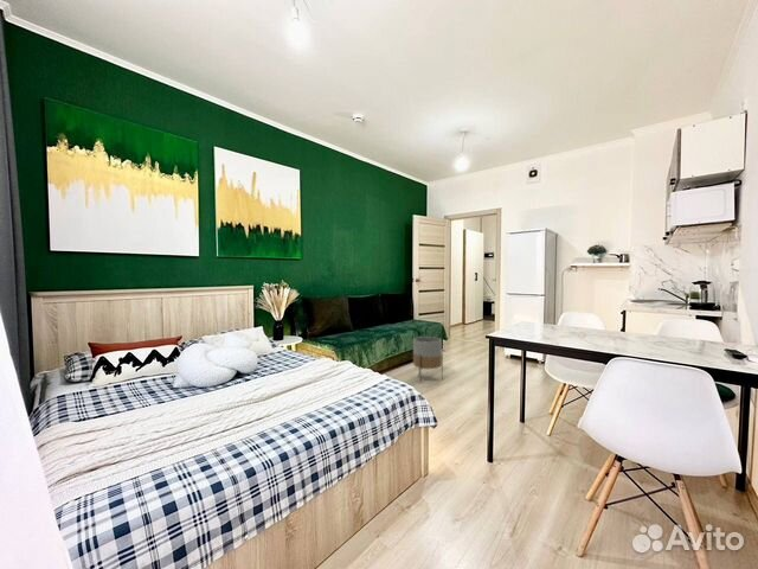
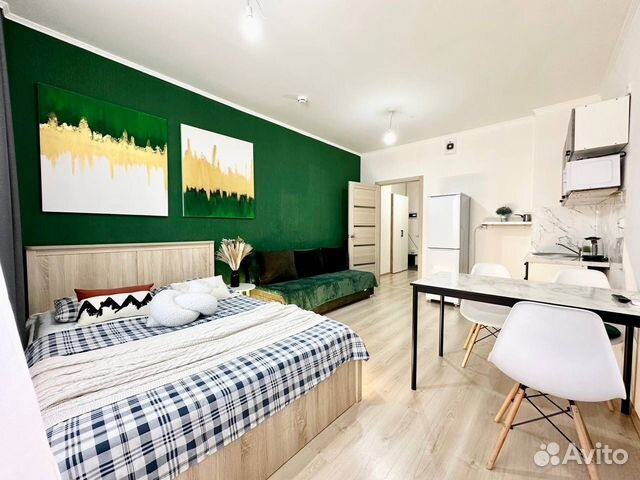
- planter (426, 358)
